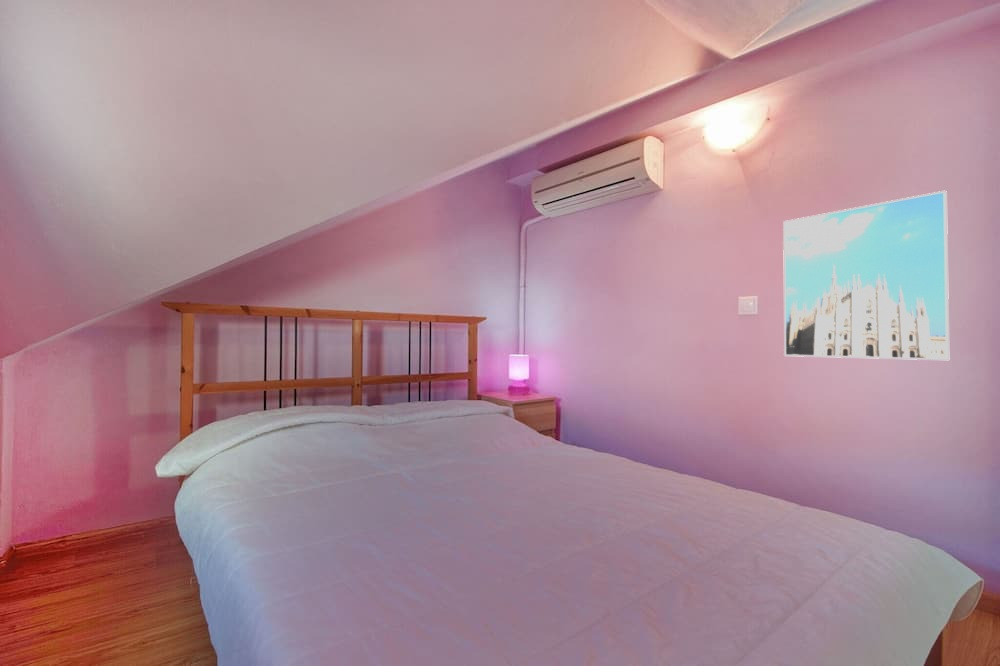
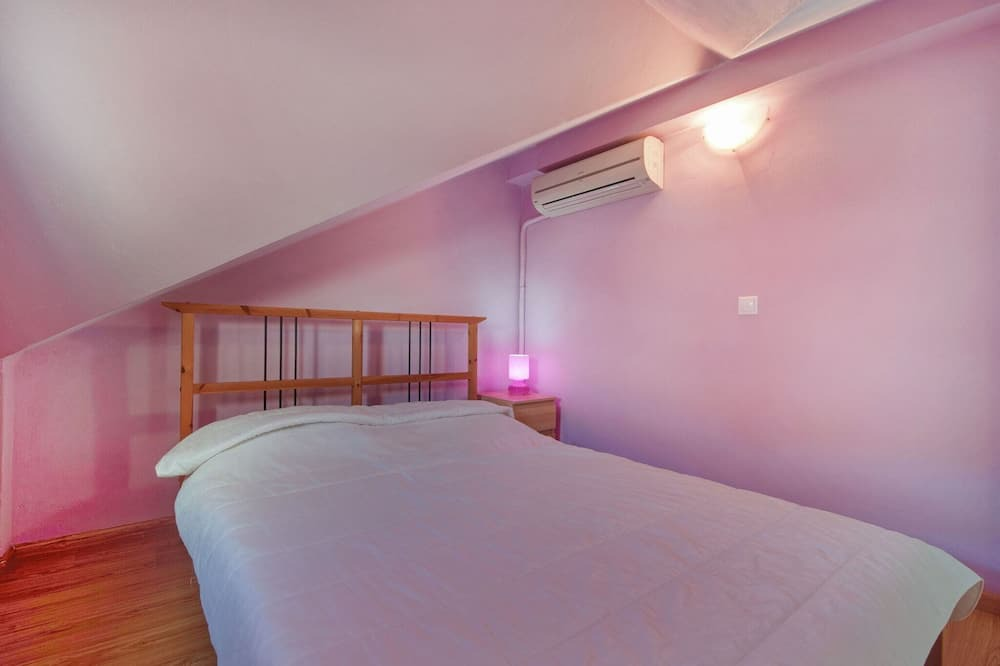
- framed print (856, 282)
